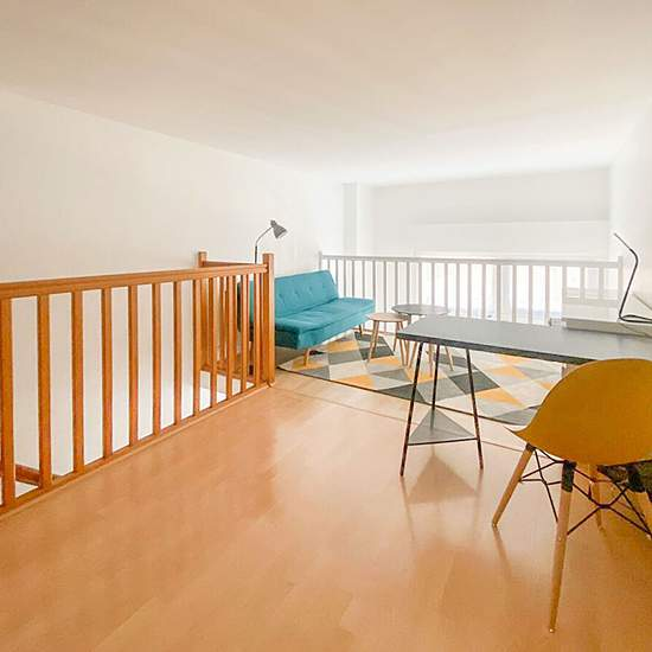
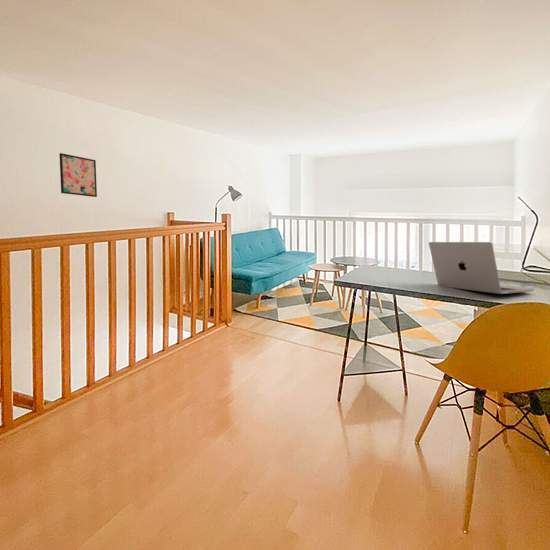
+ wall art (79, 176)
+ laptop (479, 265)
